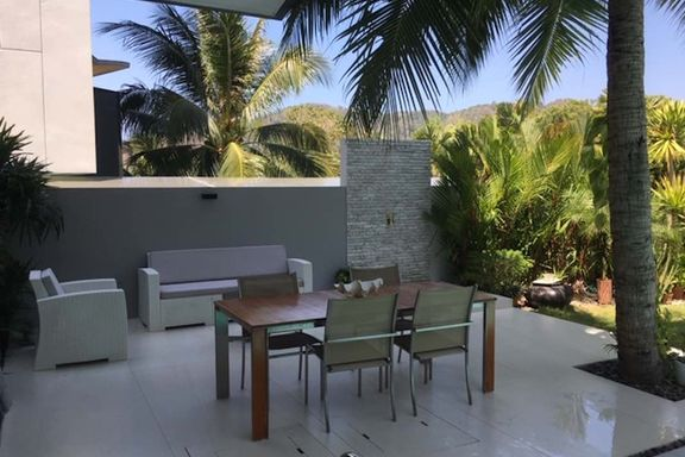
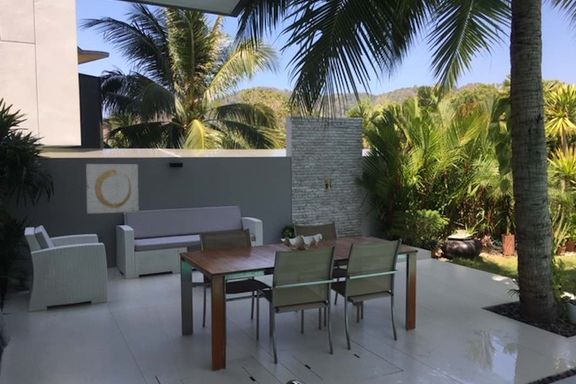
+ wall art (112, 188)
